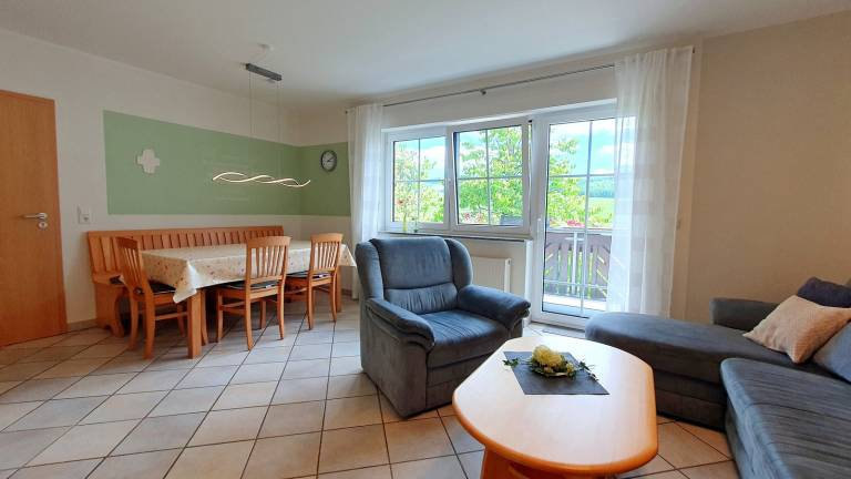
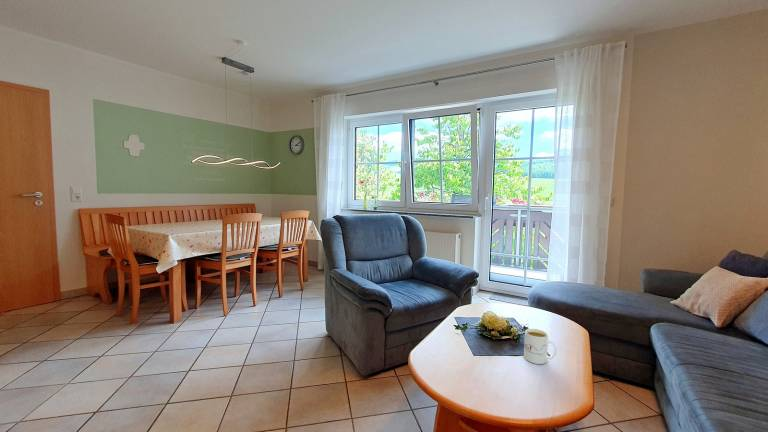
+ mug (540, 347)
